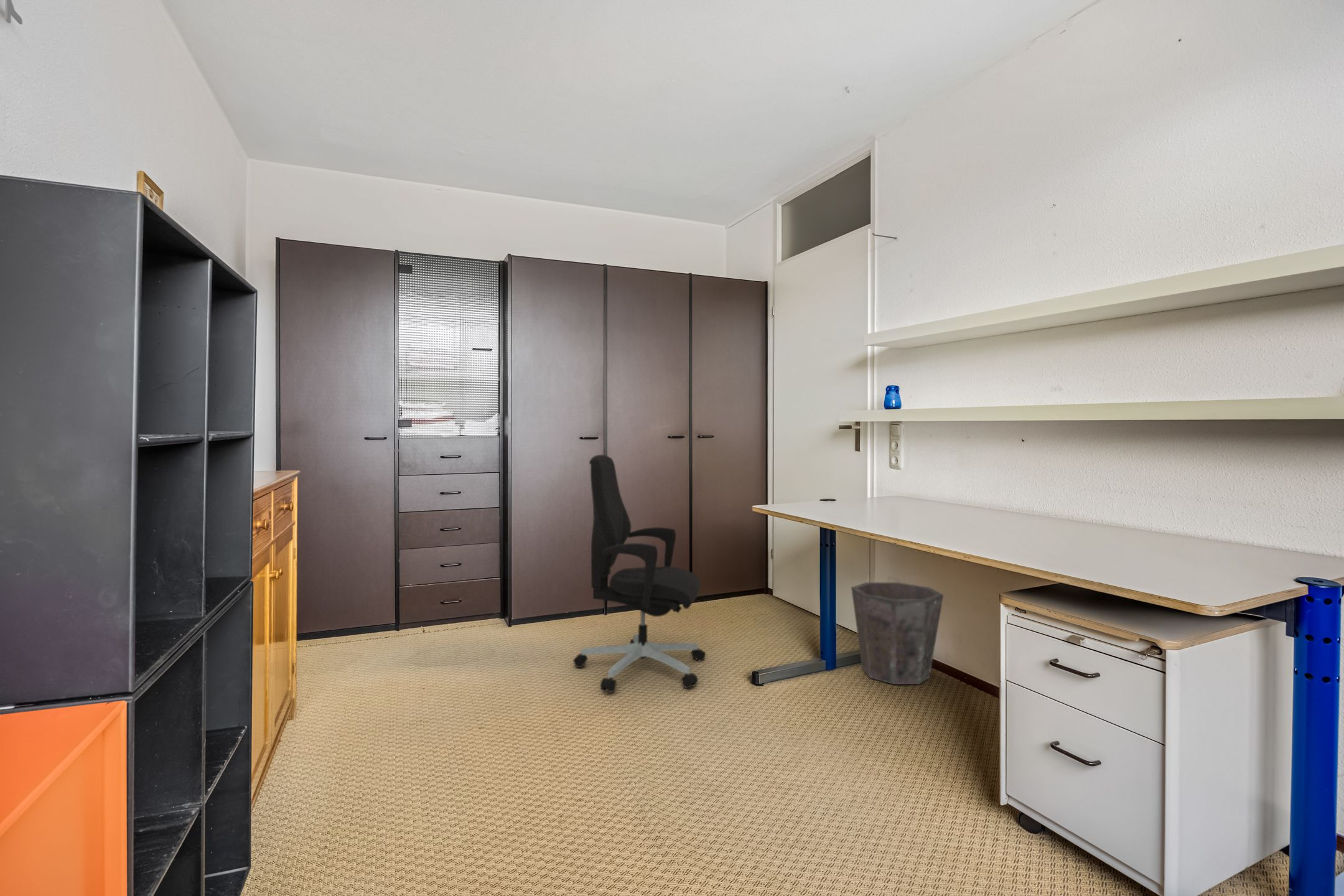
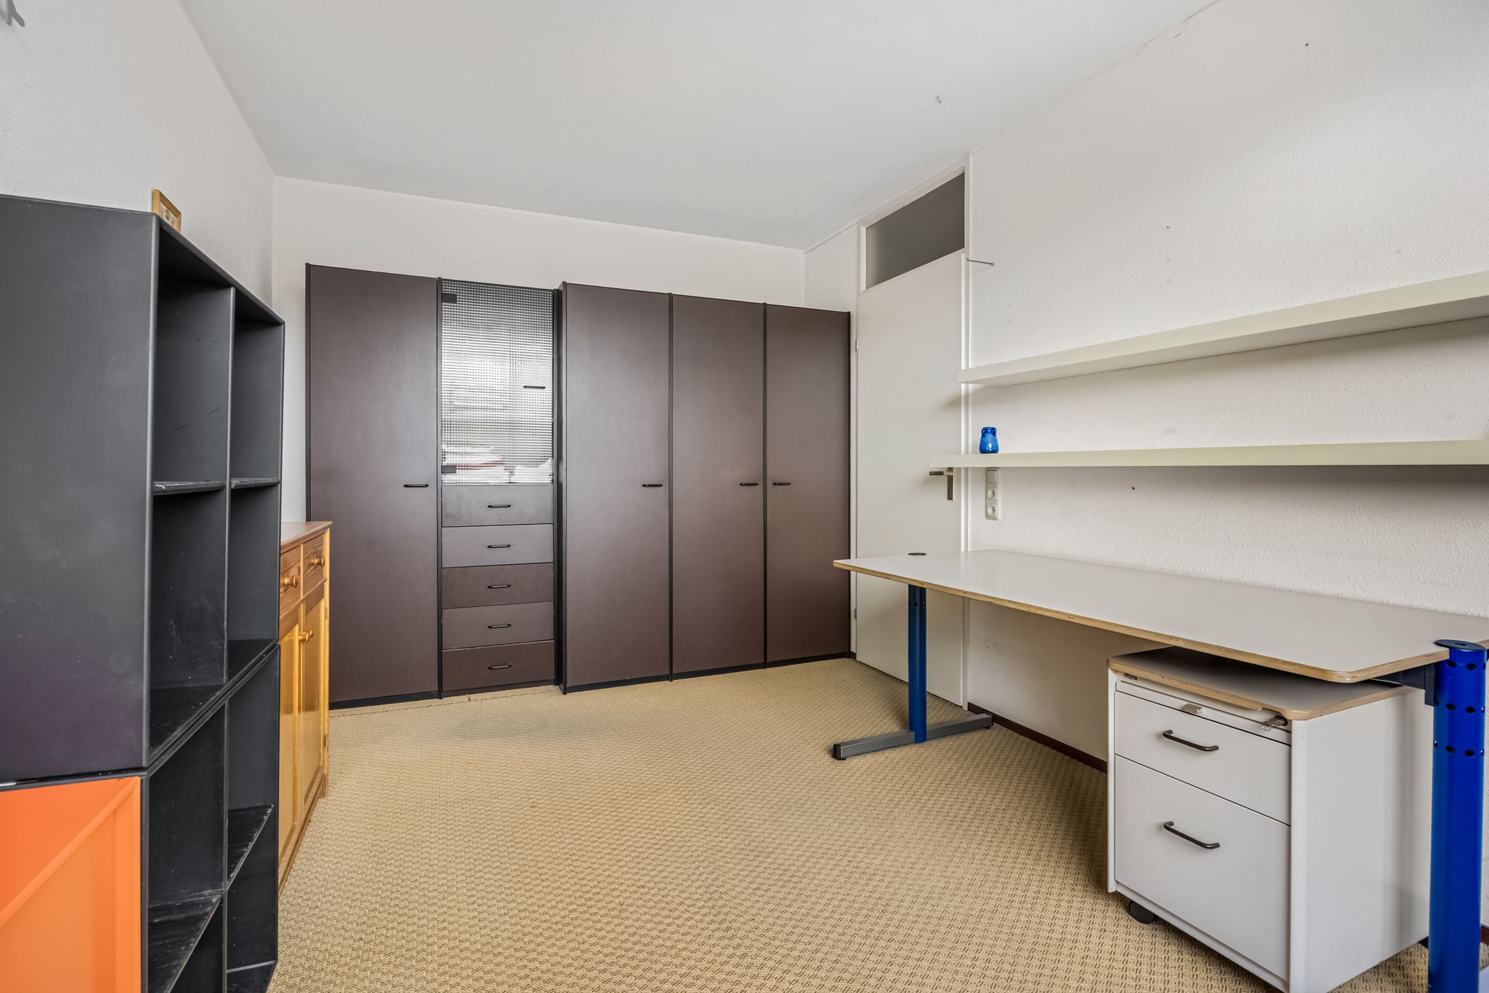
- waste bin (895, 632)
- office chair (642, 559)
